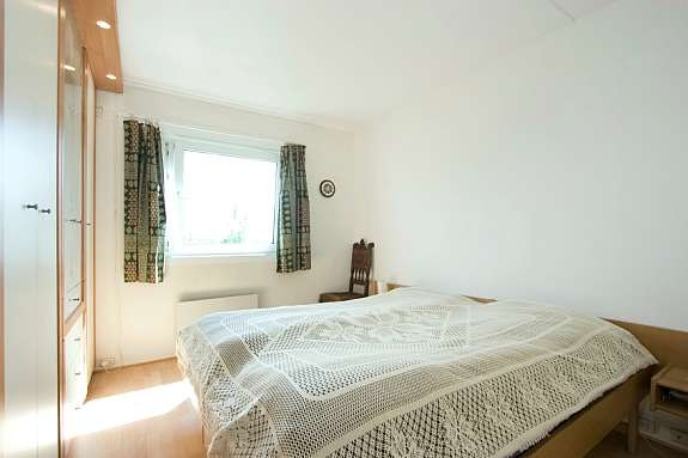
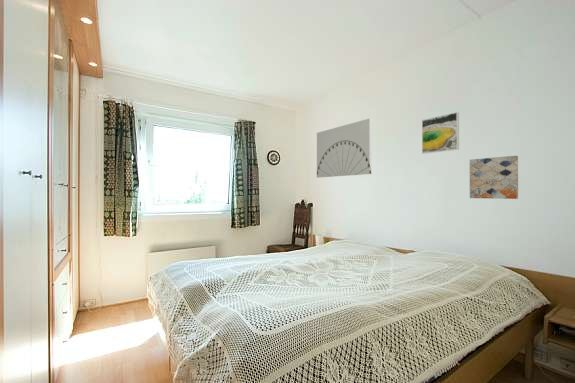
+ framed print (439, 134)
+ wall art (341, 151)
+ wall art (492, 178)
